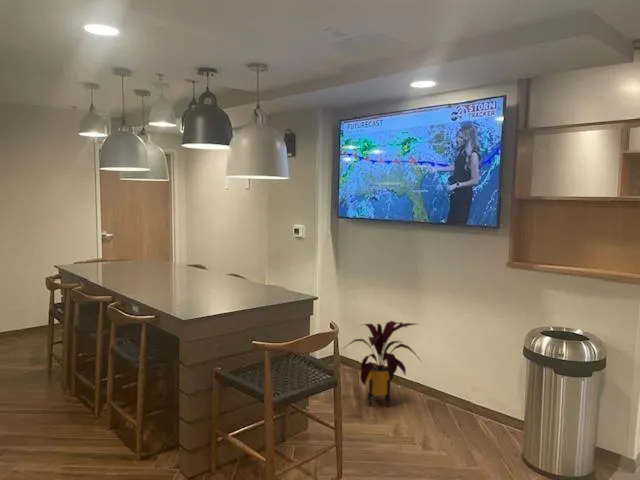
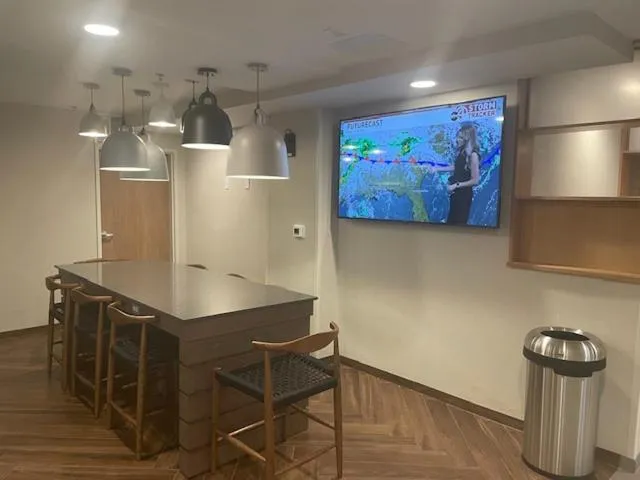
- house plant (381, 360)
